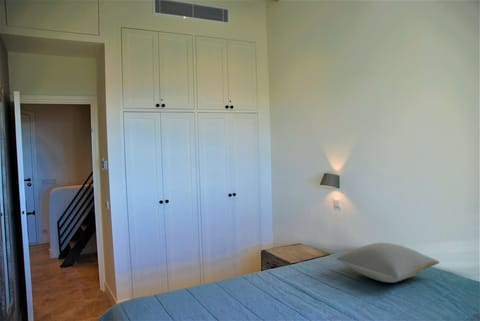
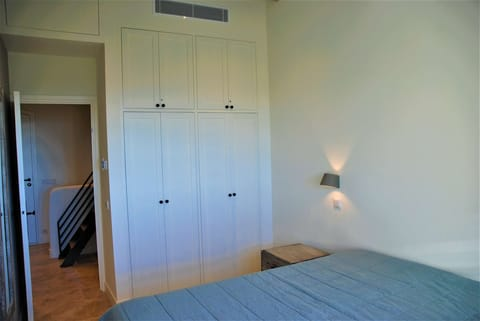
- pillow (386, 259)
